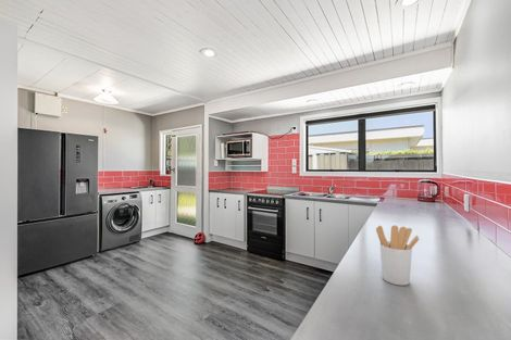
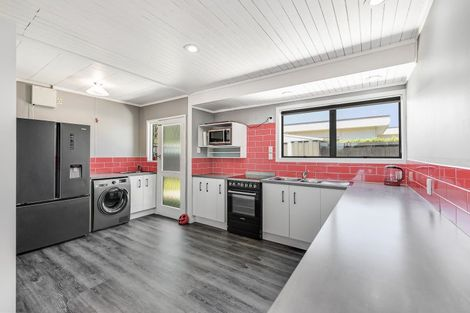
- utensil holder (397, 252)
